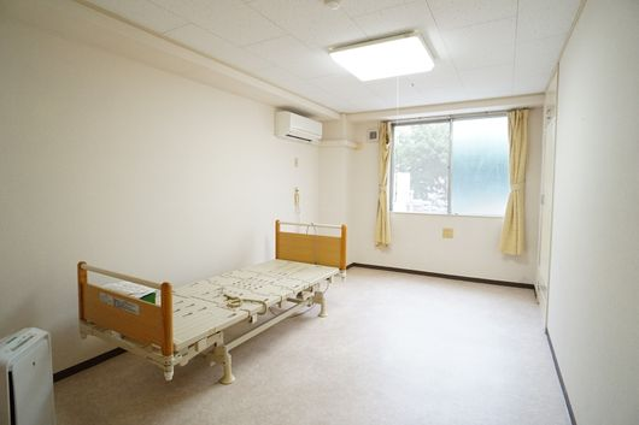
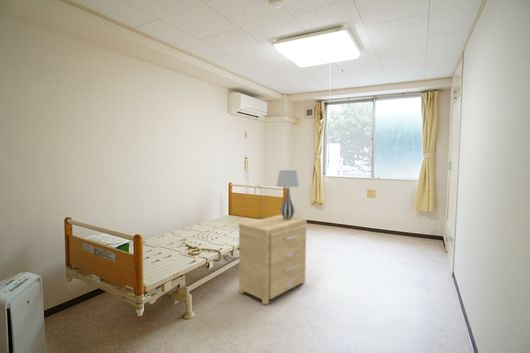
+ side table (275, 255)
+ table lamp (287, 194)
